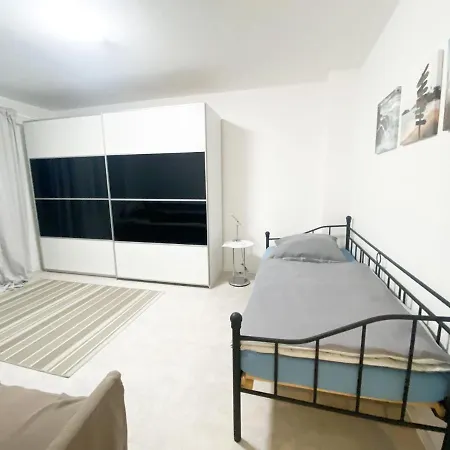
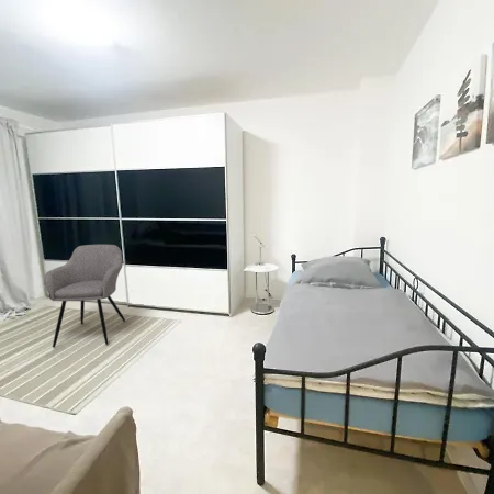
+ armchair (89, 291)
